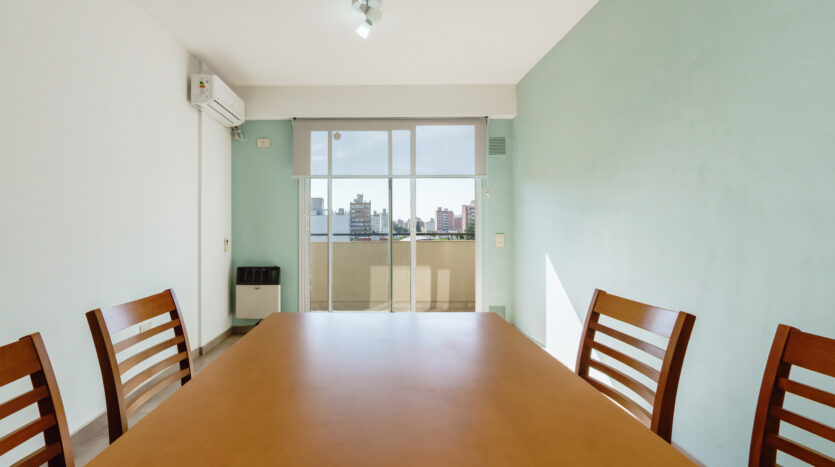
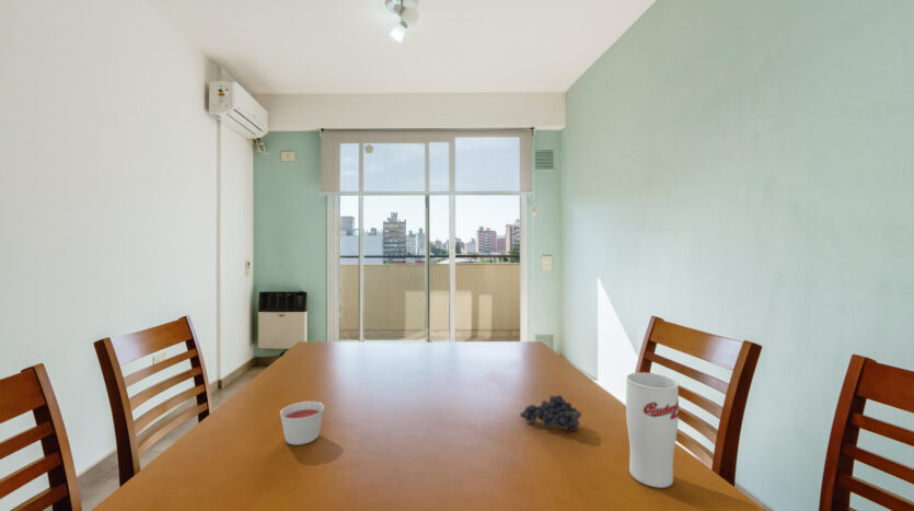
+ fruit (551, 410)
+ candle (302, 423)
+ cup (650, 428)
